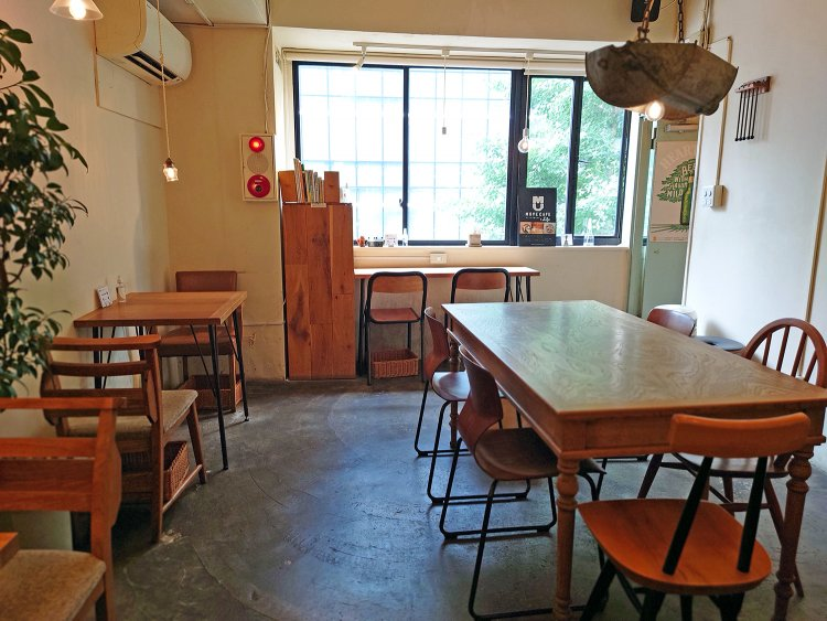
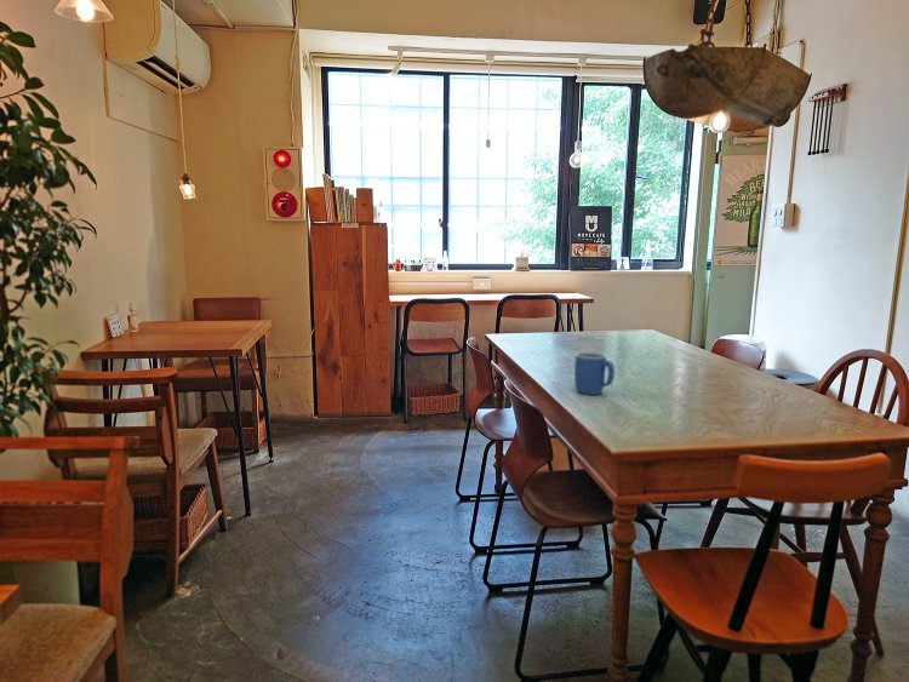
+ mug (593, 373)
